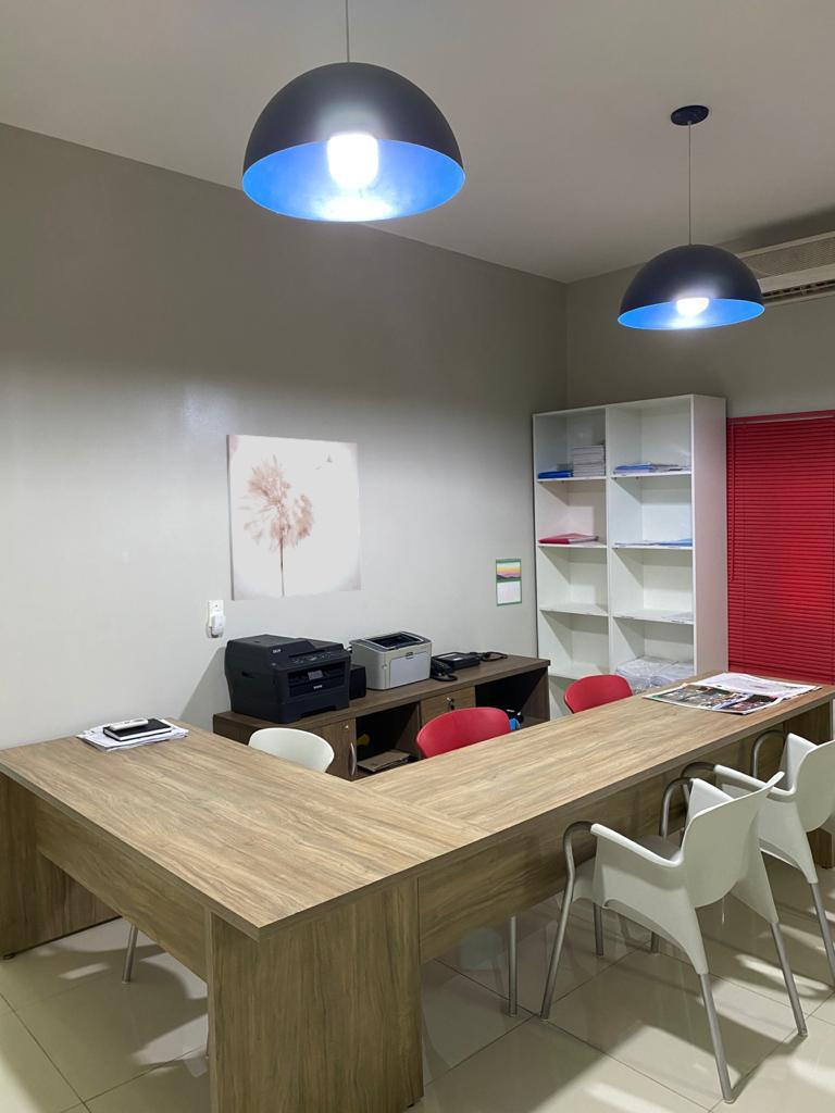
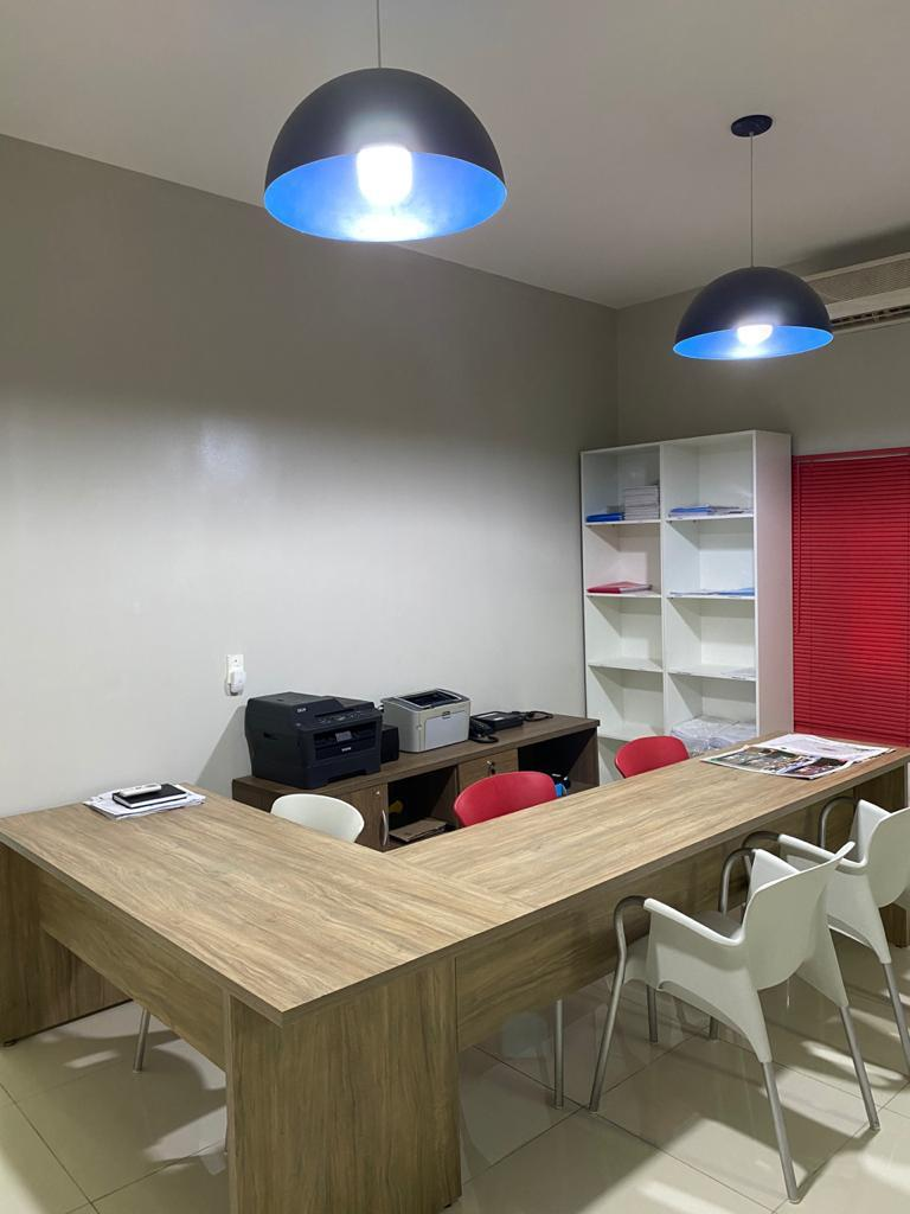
- calendar (508, 580)
- wall art (297, 516)
